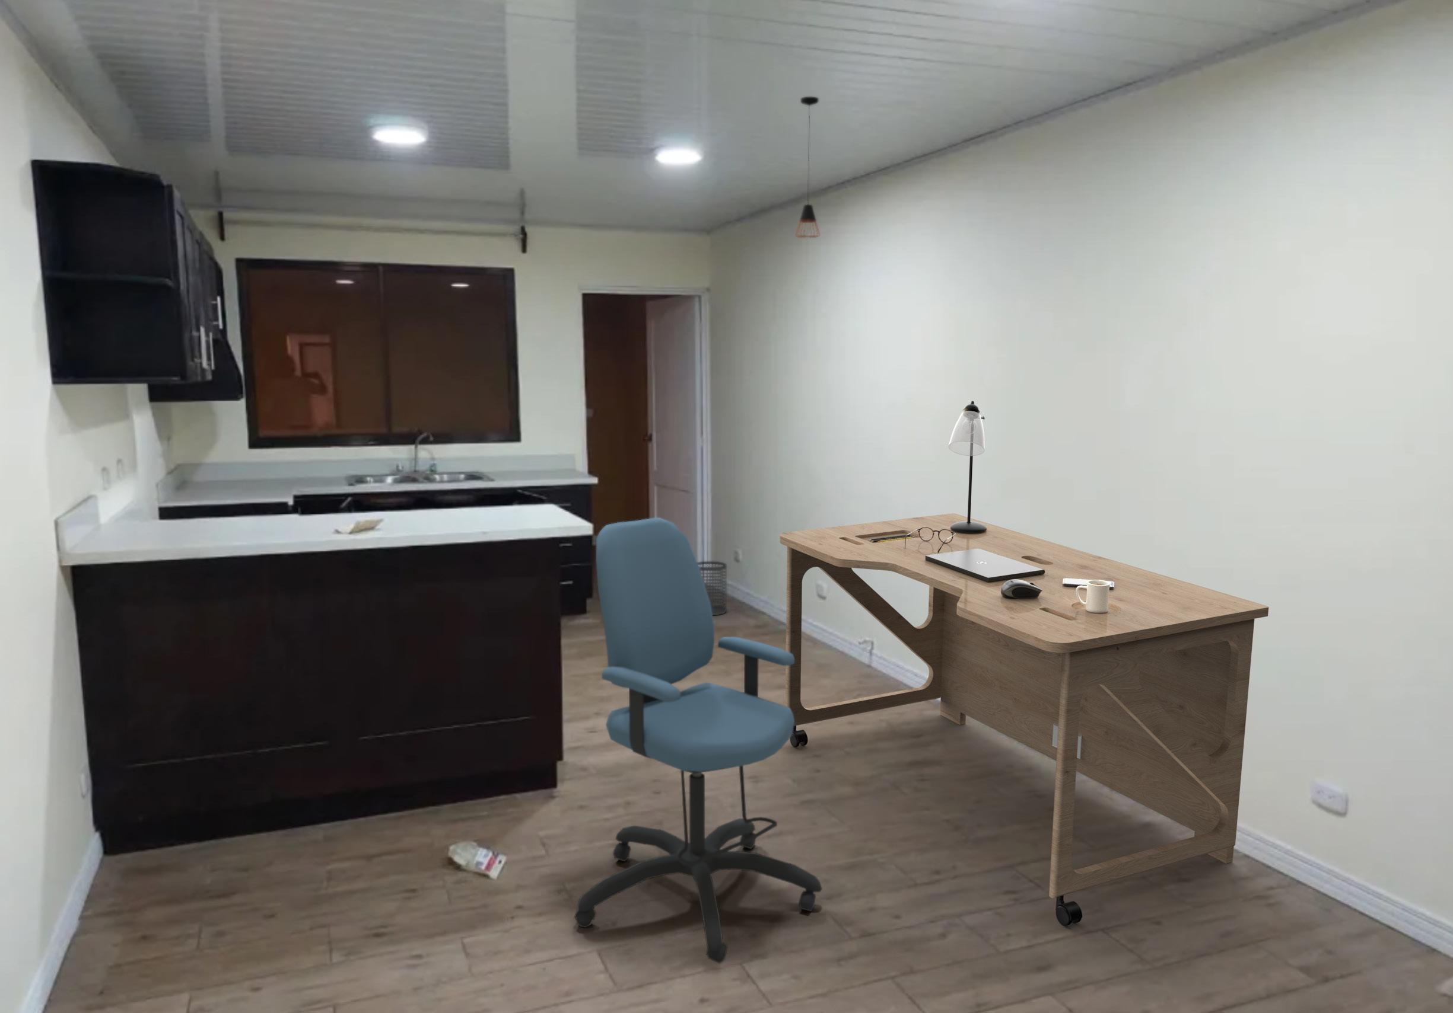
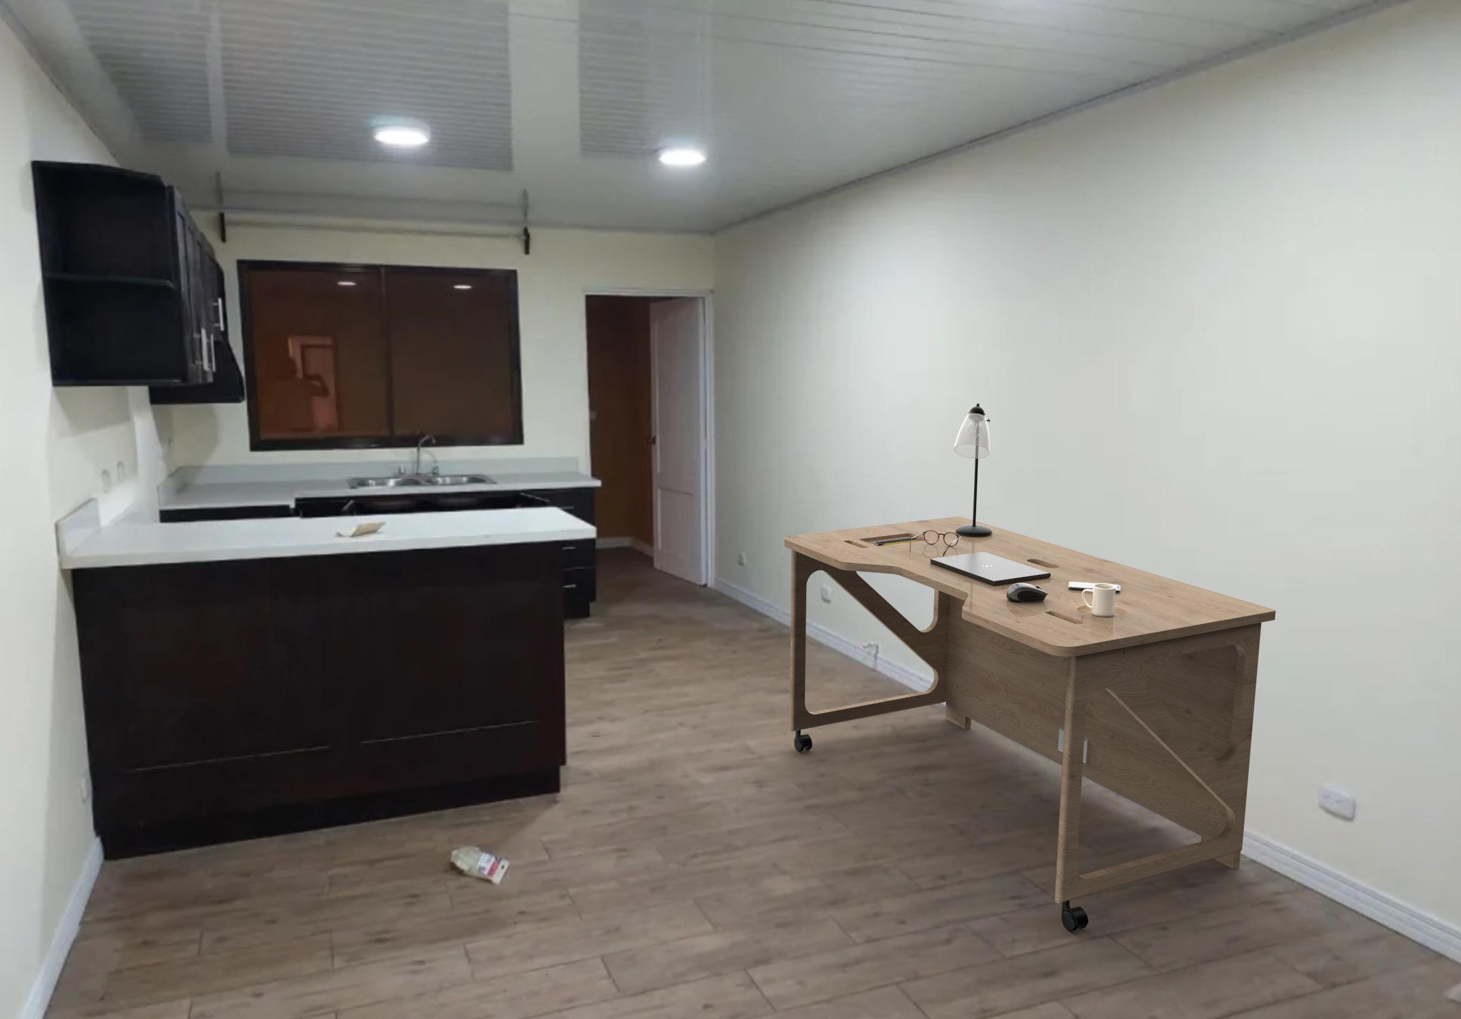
- pendant light (808, 169)
- office chair (690, 715)
- wastebasket (710, 588)
